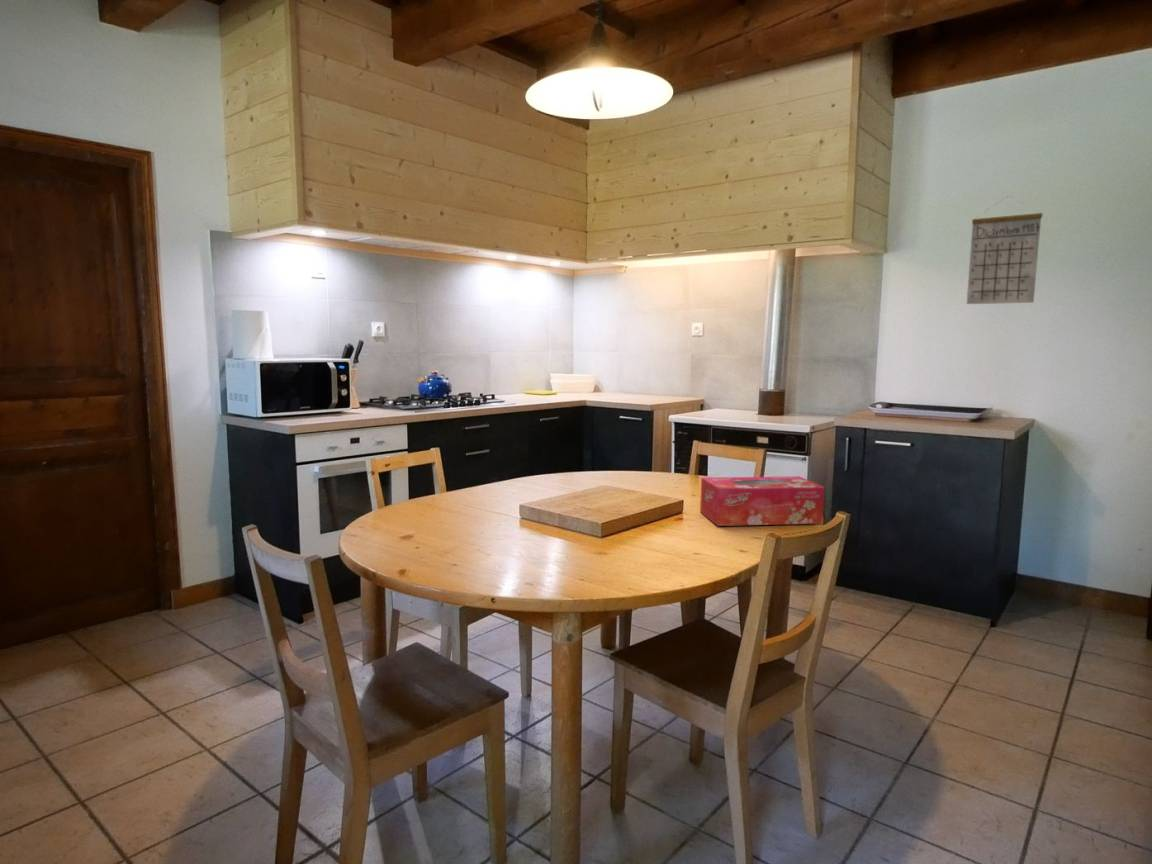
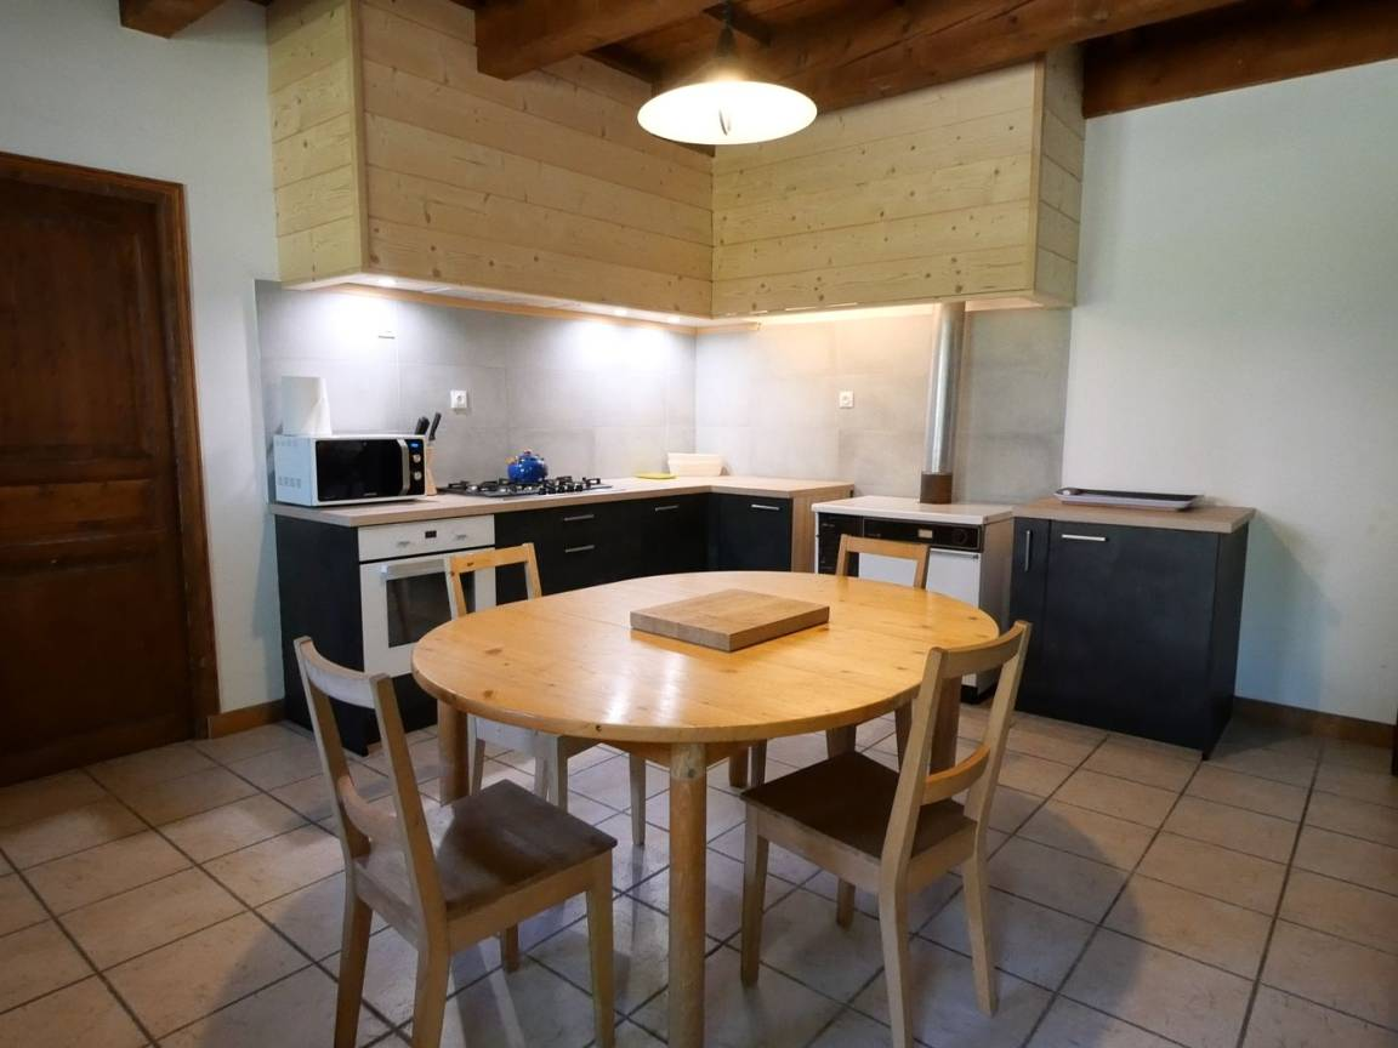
- calendar (1003, 249)
- tissue box (760, 499)
